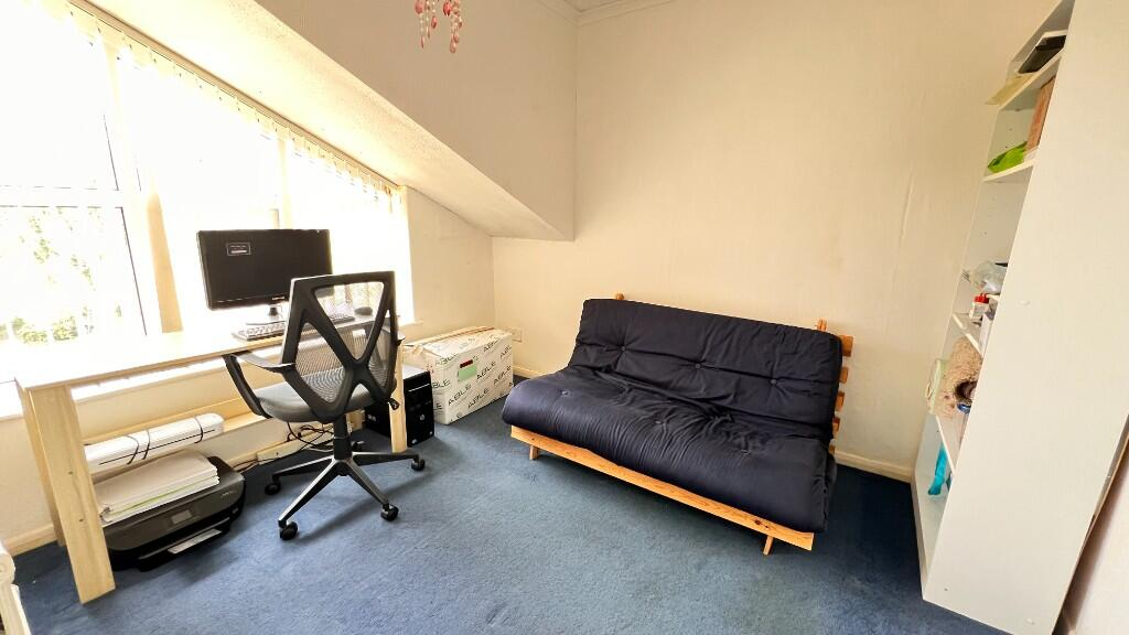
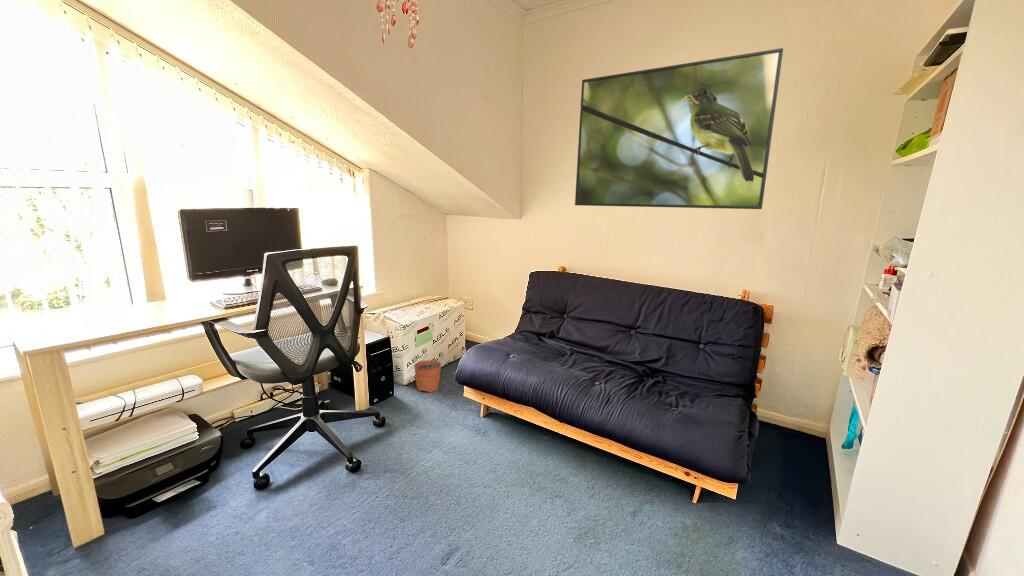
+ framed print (663, 138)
+ plant pot (427, 370)
